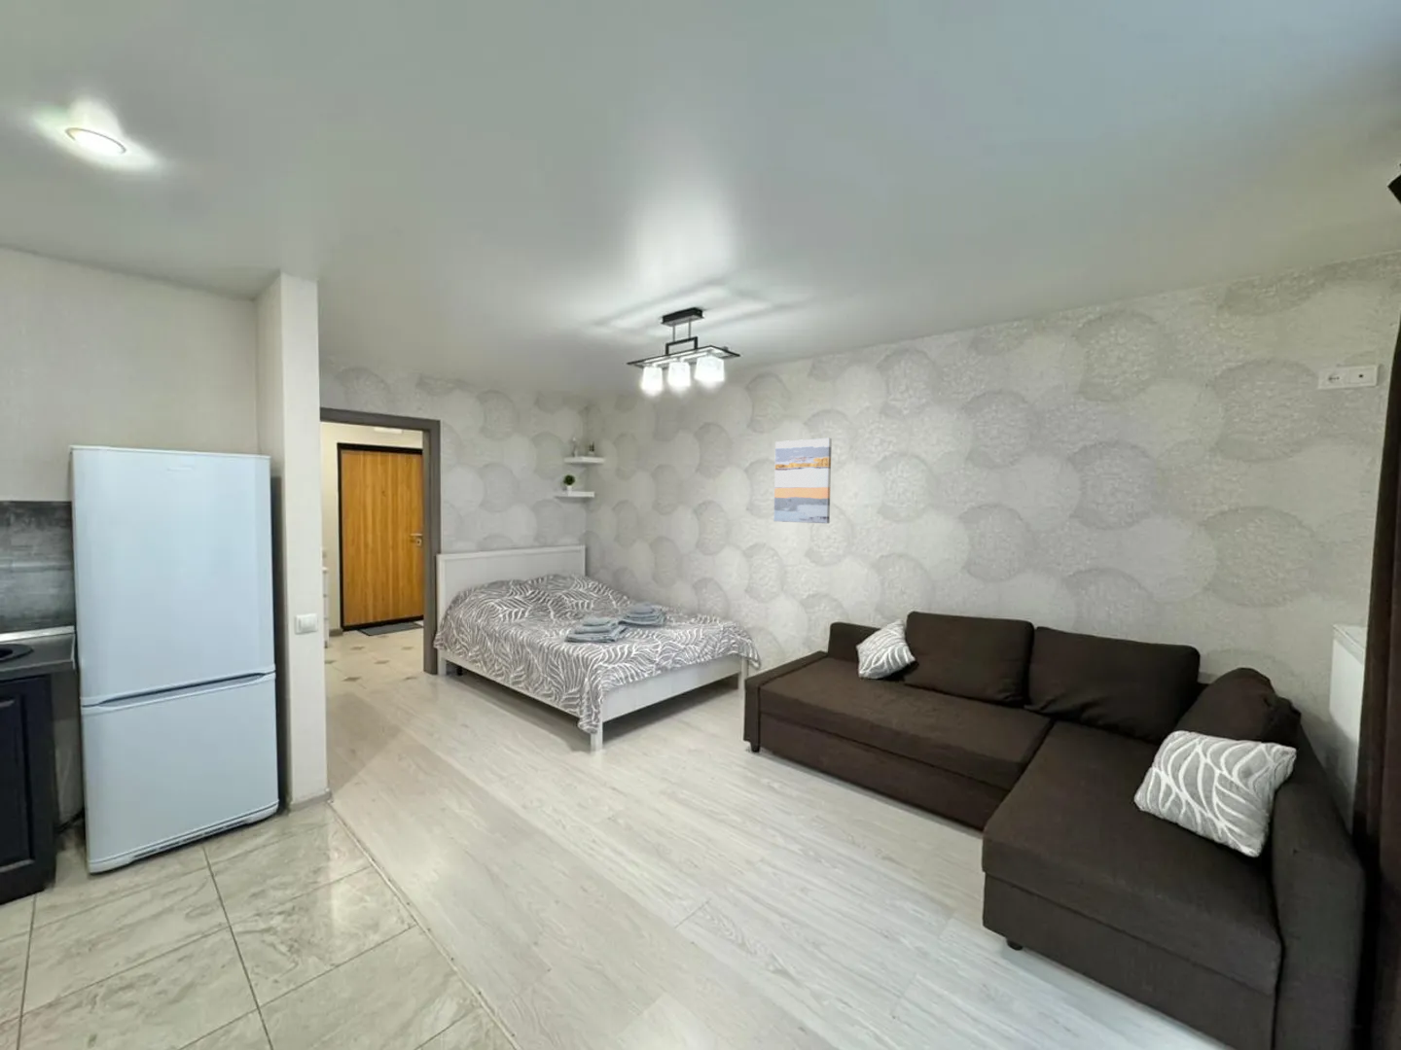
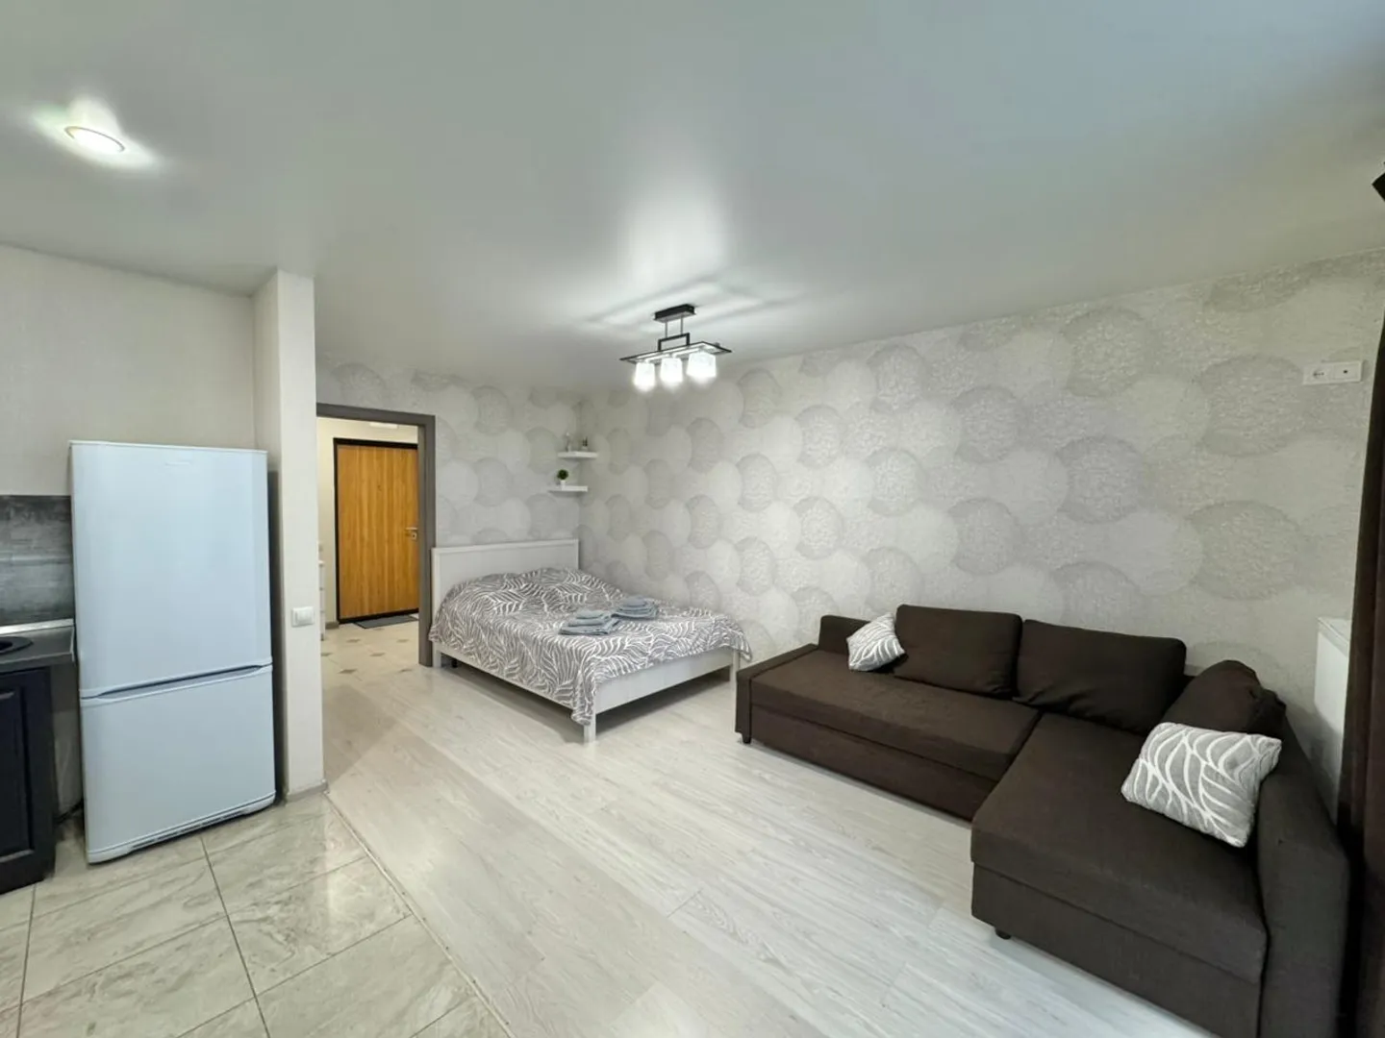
- wall art (801, 481)
